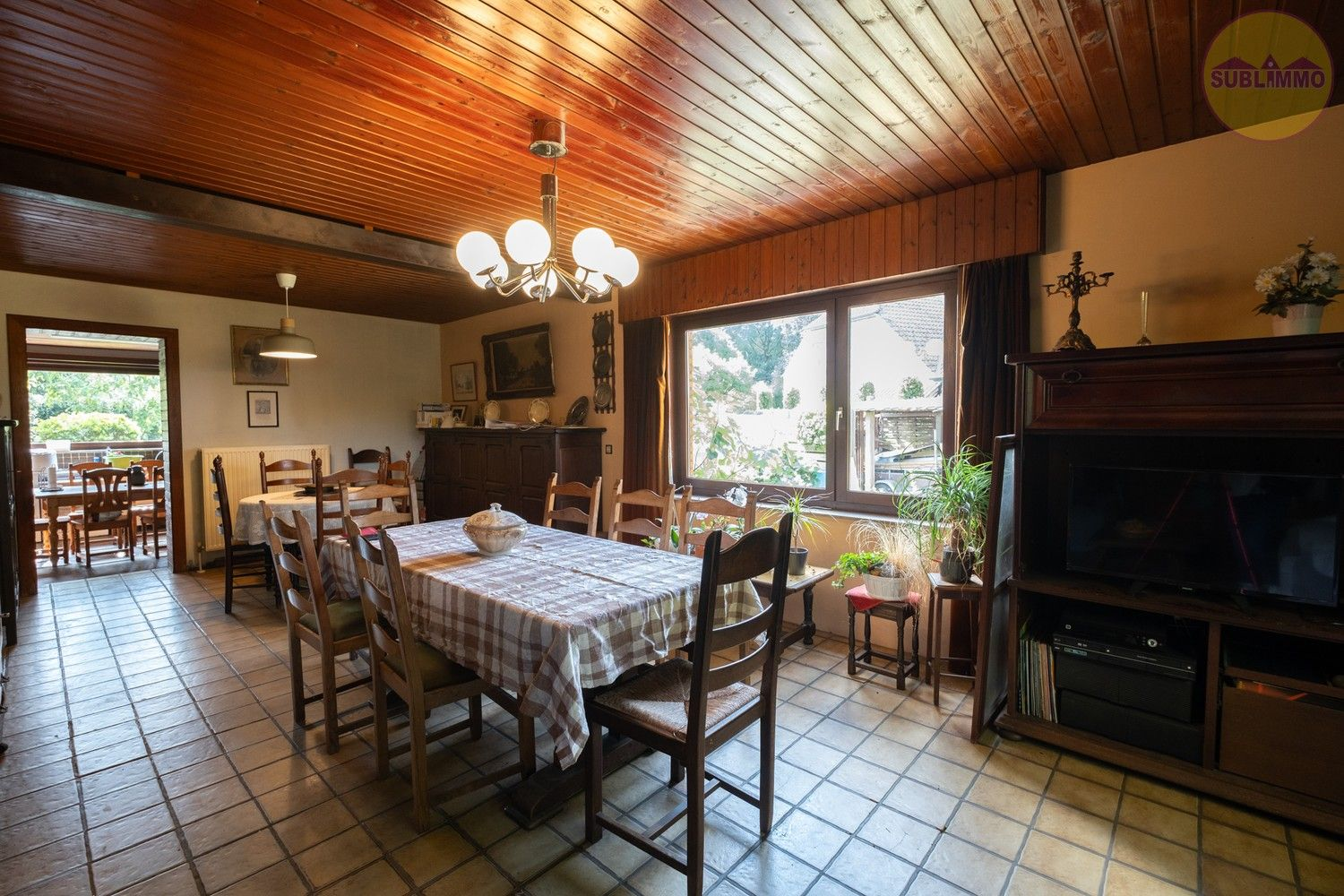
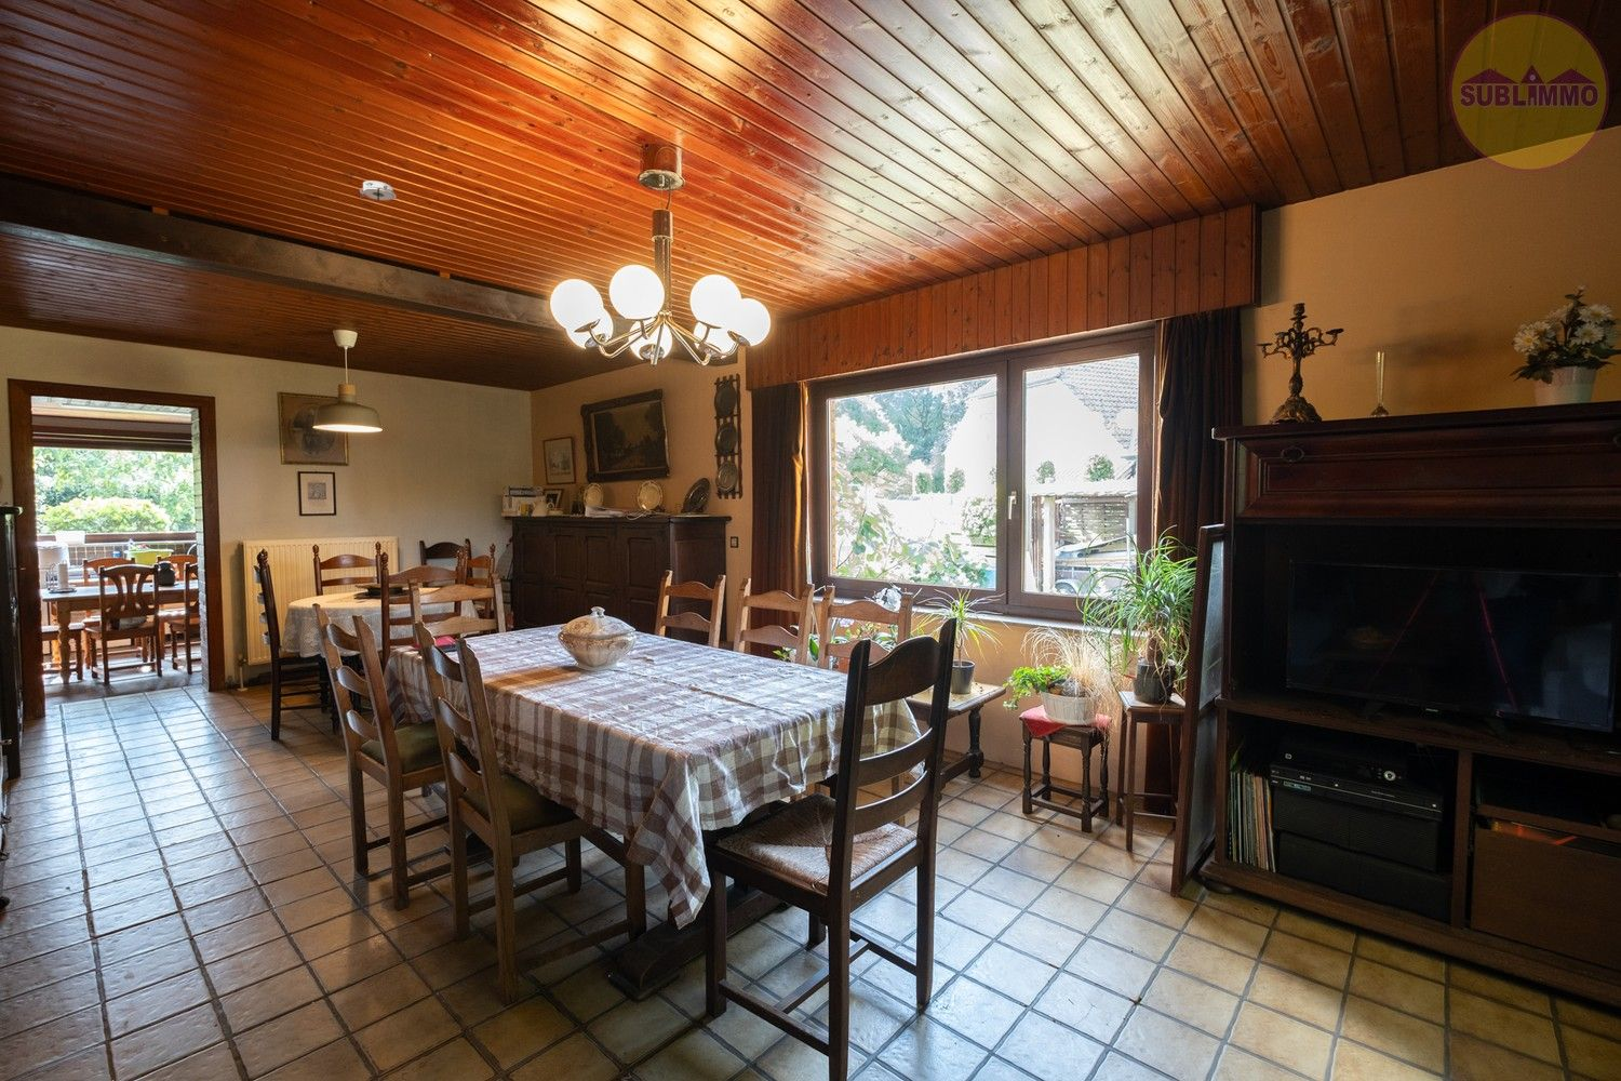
+ smoke detector (376, 191)
